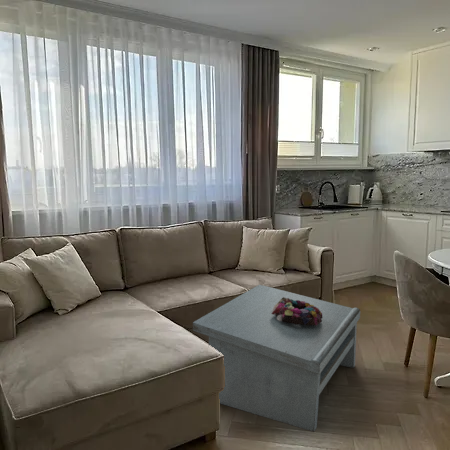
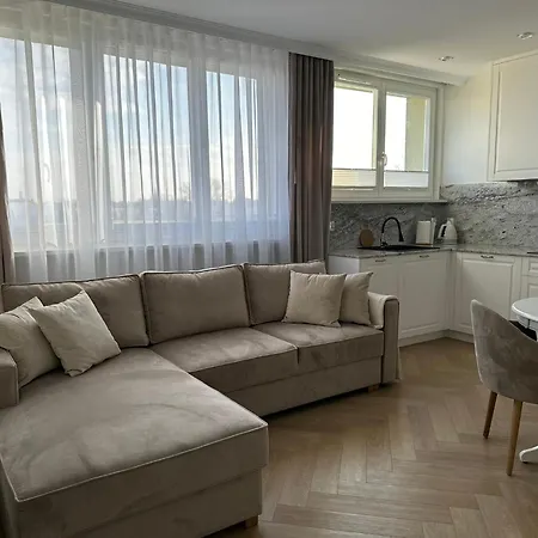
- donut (296, 307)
- coffee table (282, 345)
